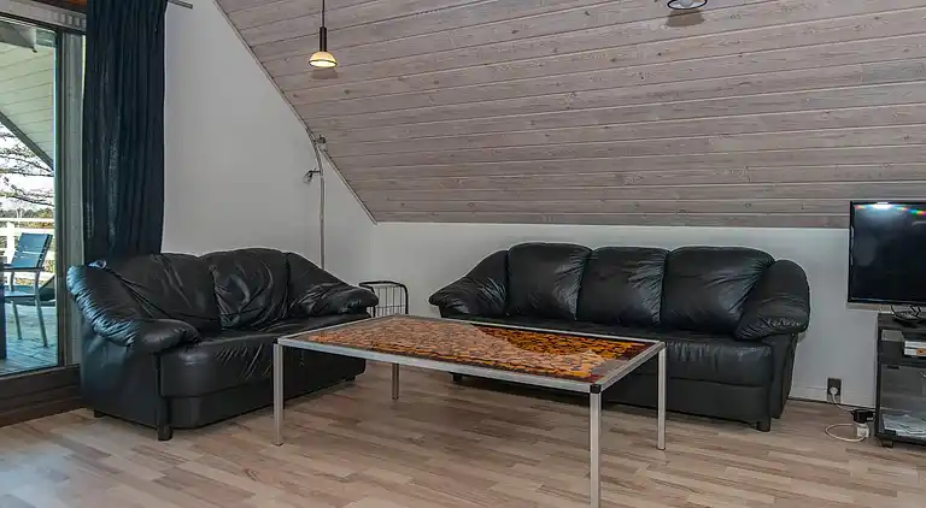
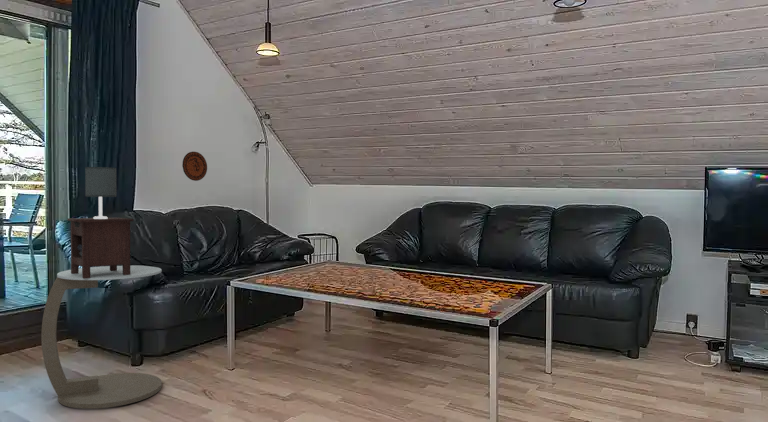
+ table lamp (100, 220)
+ side table (108, 374)
+ decorative plate (194, 166)
